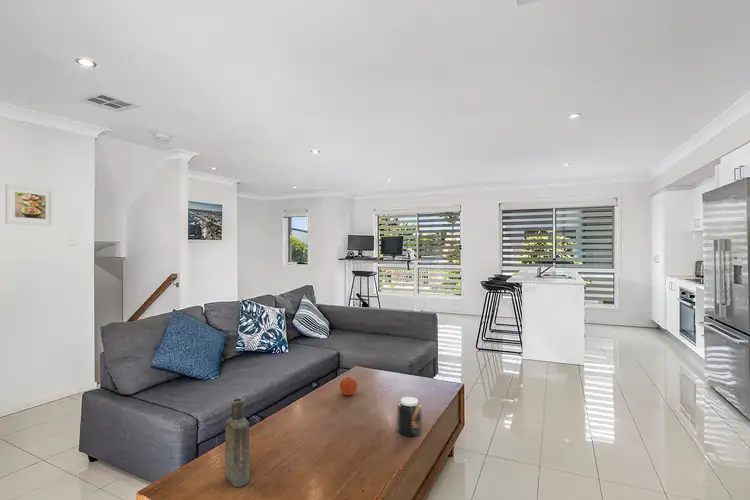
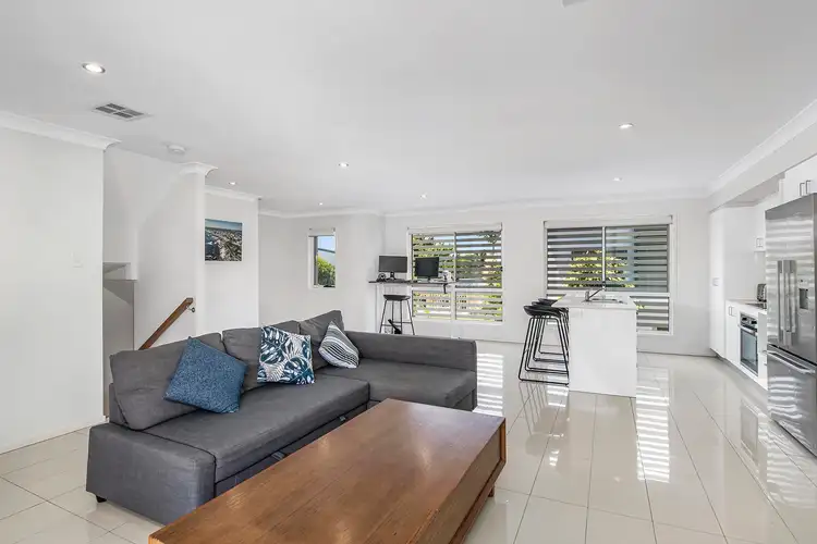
- fruit (348, 386)
- jar (409, 415)
- bottle (236, 438)
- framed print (30, 205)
